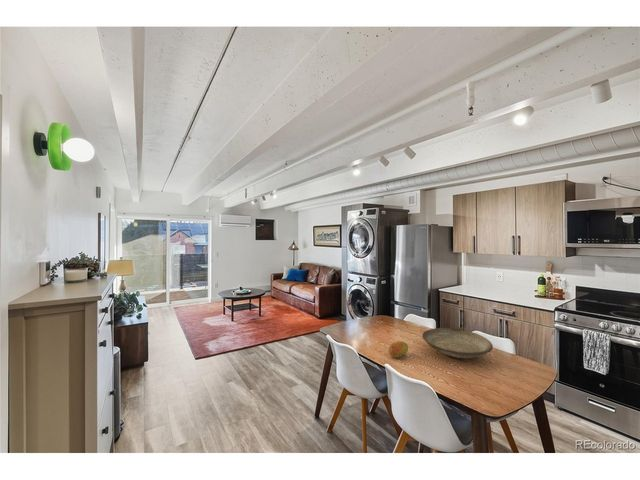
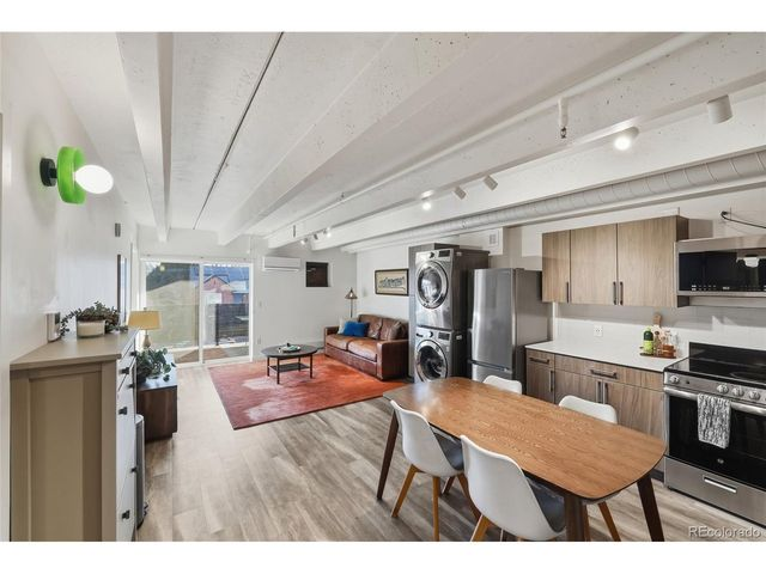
- decorative bowl (455, 346)
- fruit (399, 348)
